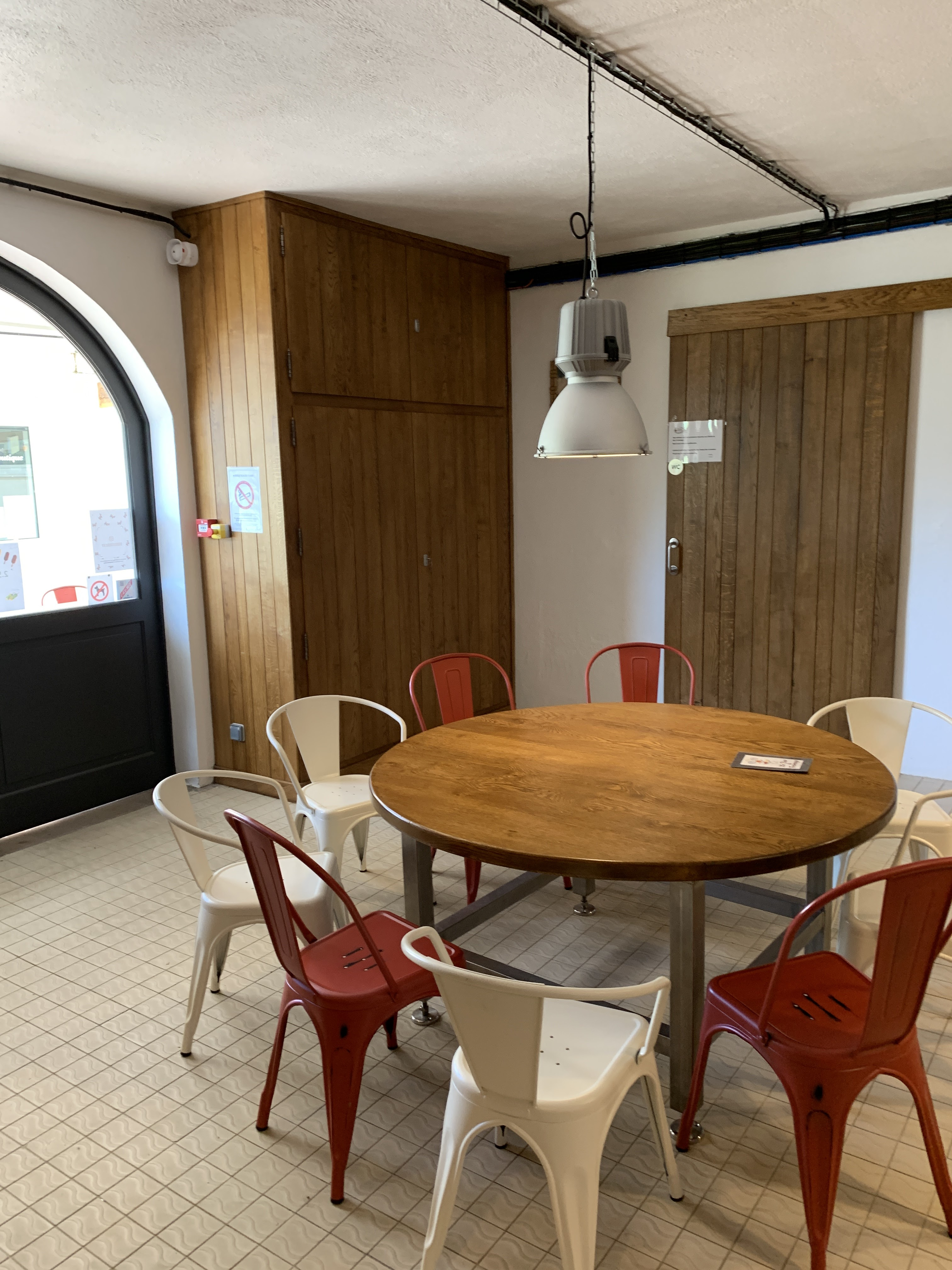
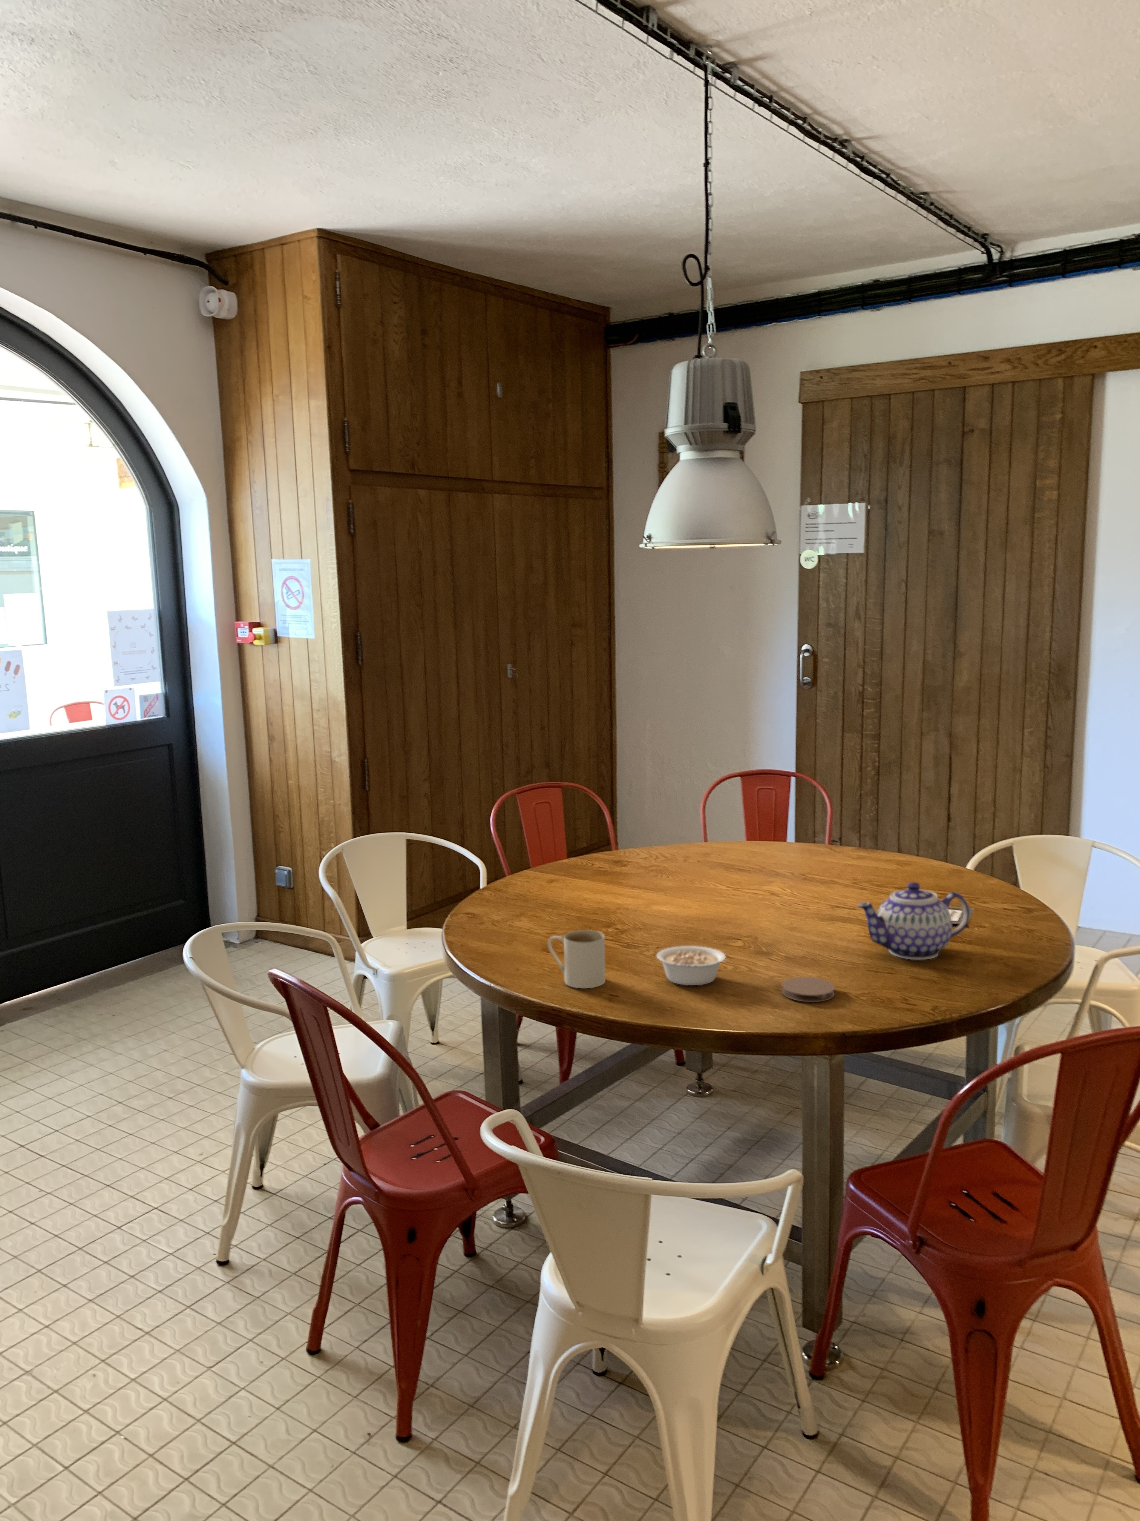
+ mug (576, 958)
+ legume (693, 964)
+ coaster (808, 989)
+ teapot (914, 917)
